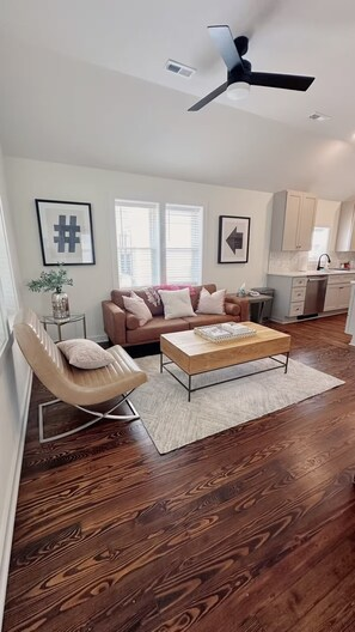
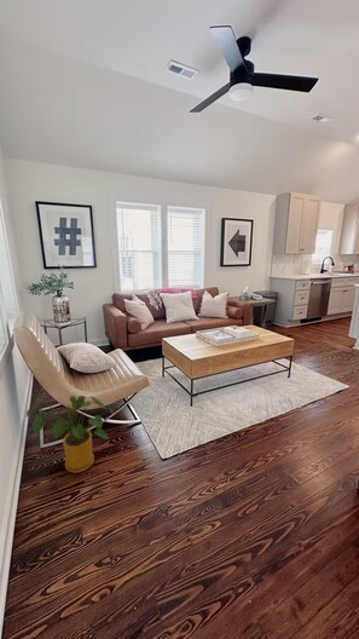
+ house plant (74, 432)
